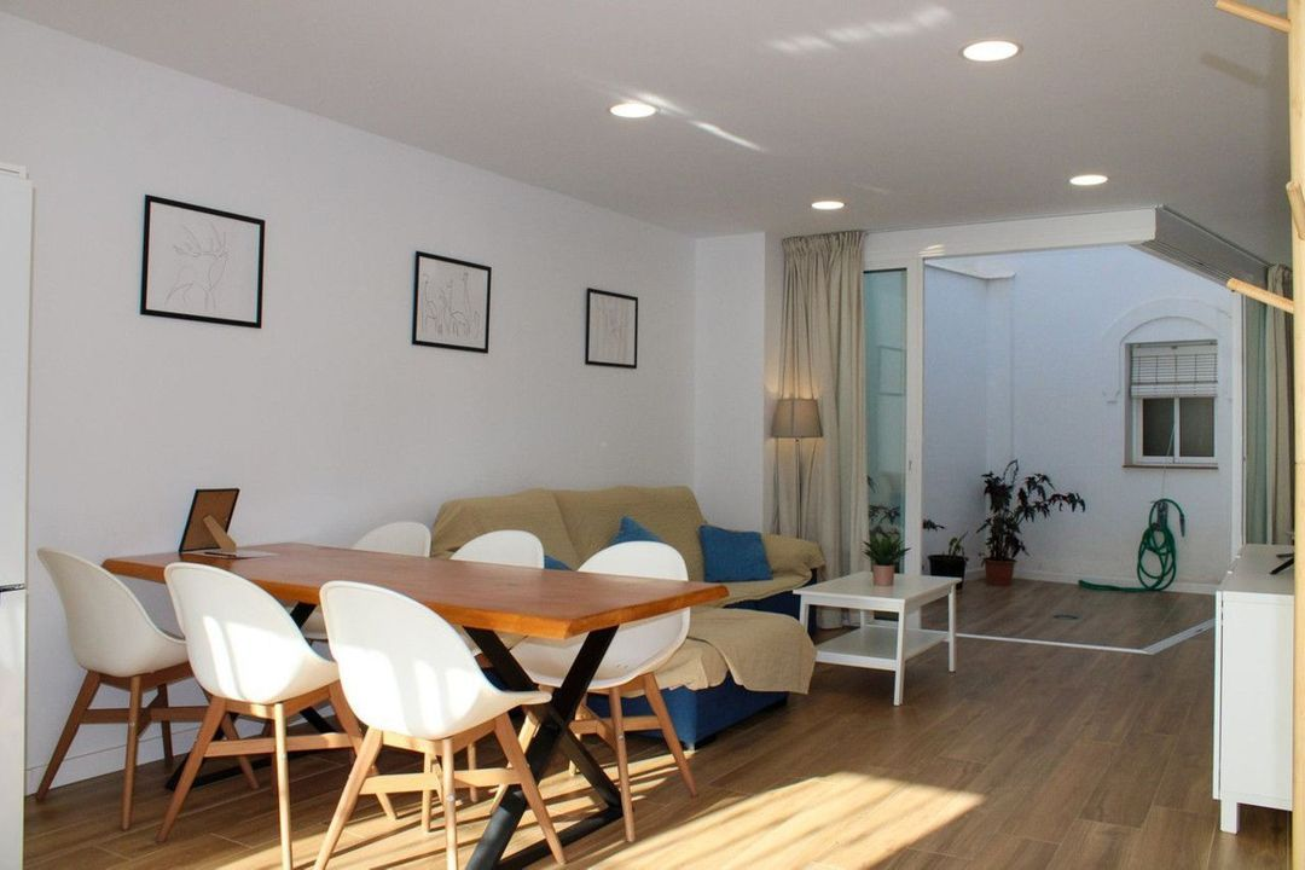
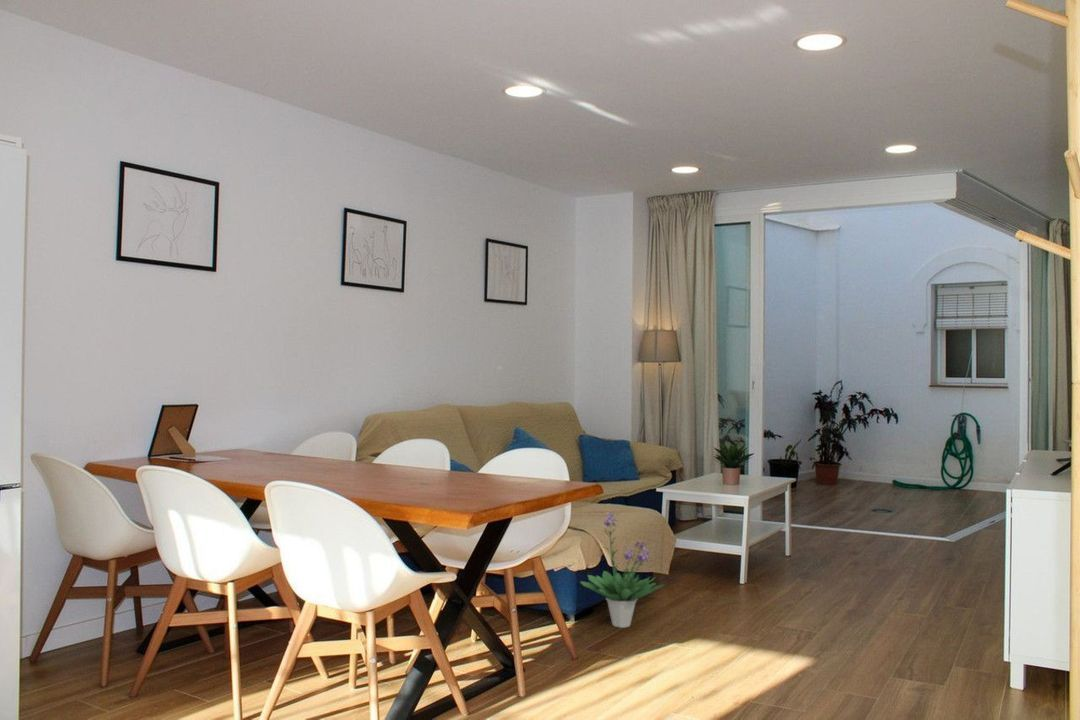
+ potted plant (624, 570)
